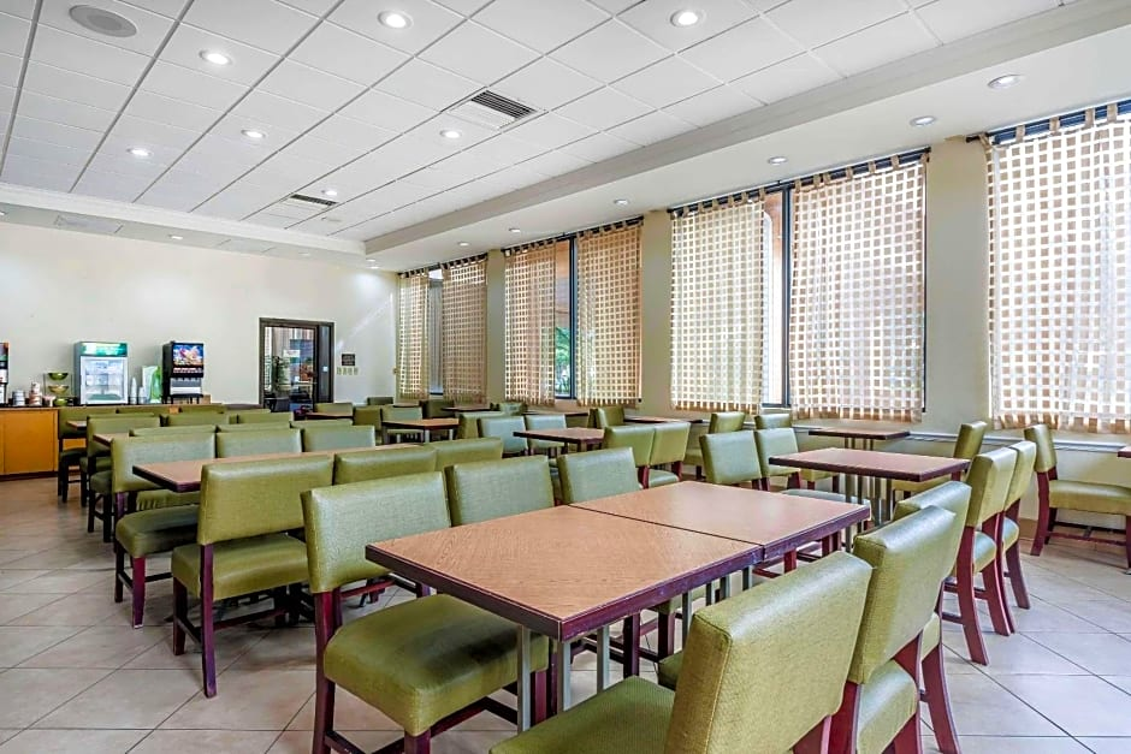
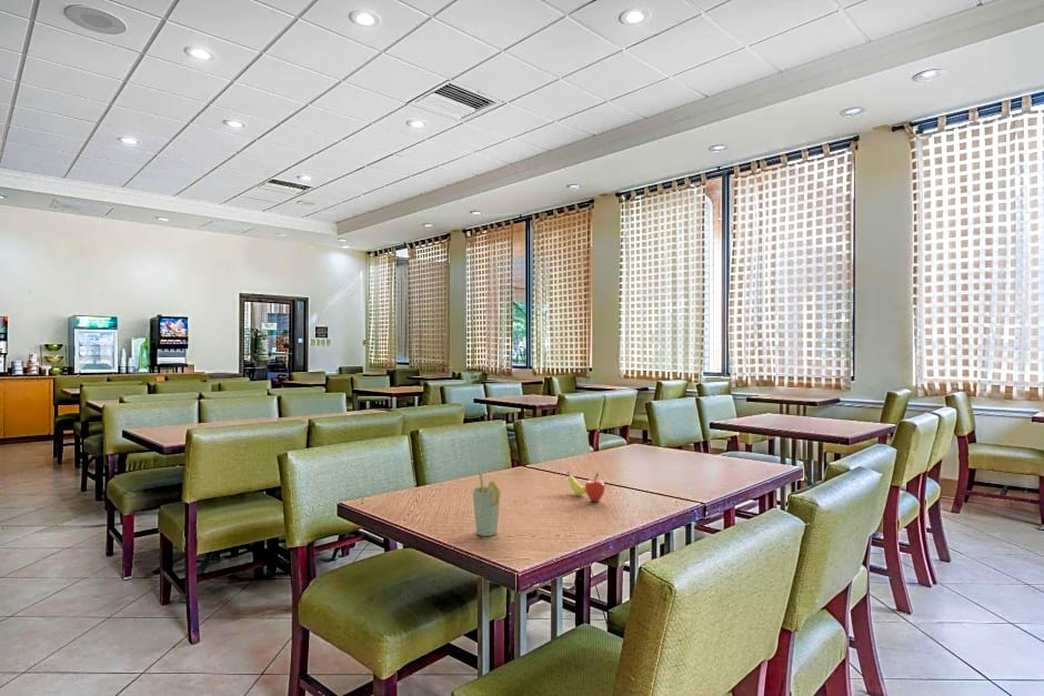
+ cup (488, 504)
+ fruit (585, 484)
